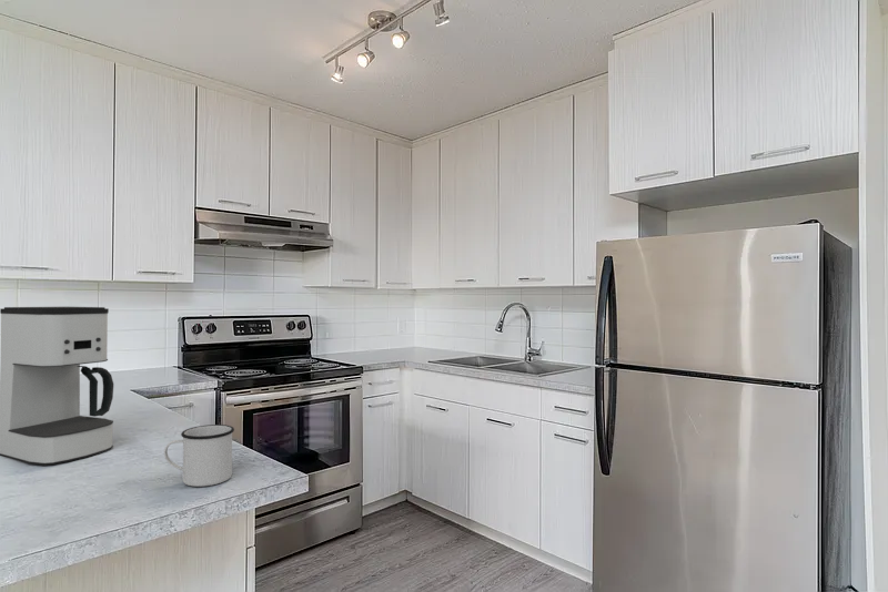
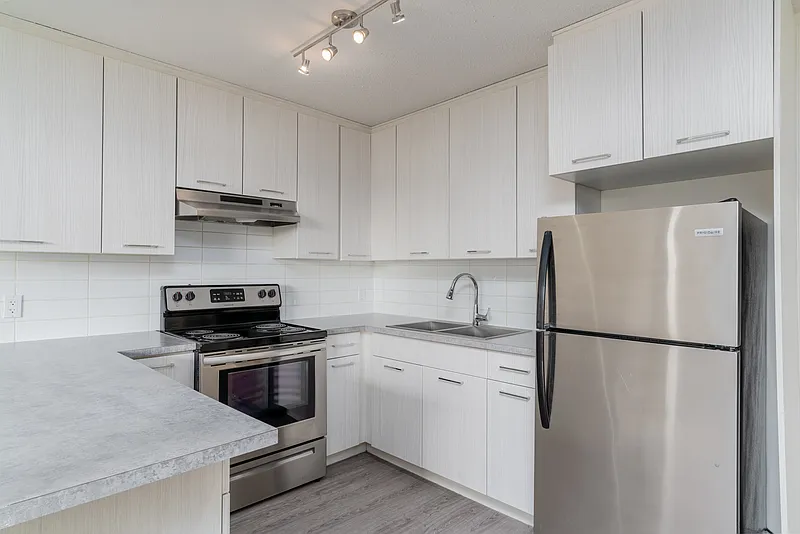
- coffee maker (68, 378)
- mug (199, 455)
